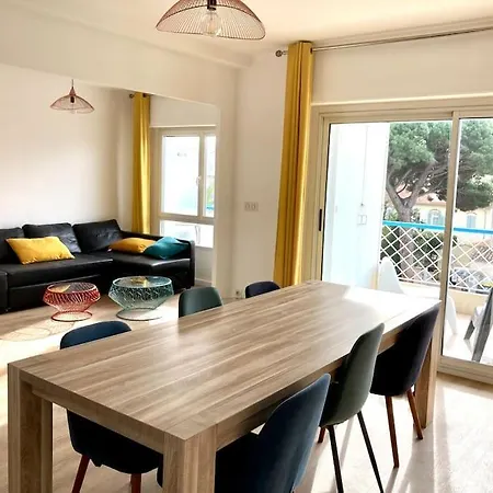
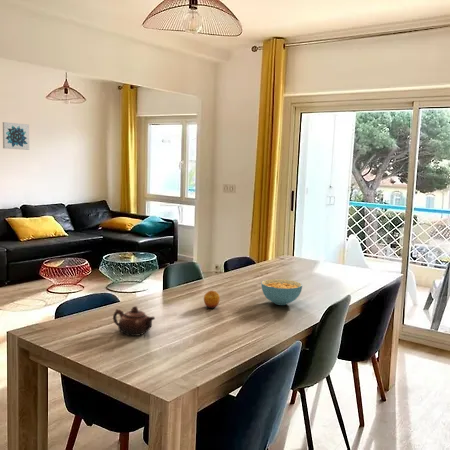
+ wall art (16, 136)
+ teapot (133, 318)
+ fruit (211, 299)
+ cereal bowl (281, 293)
